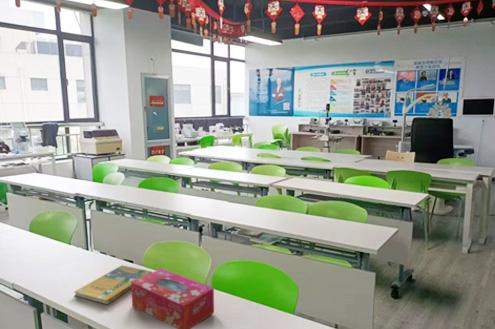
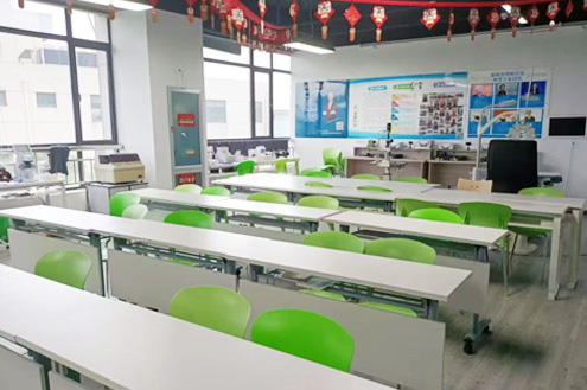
- booklet (115, 283)
- tissue box (172, 297)
